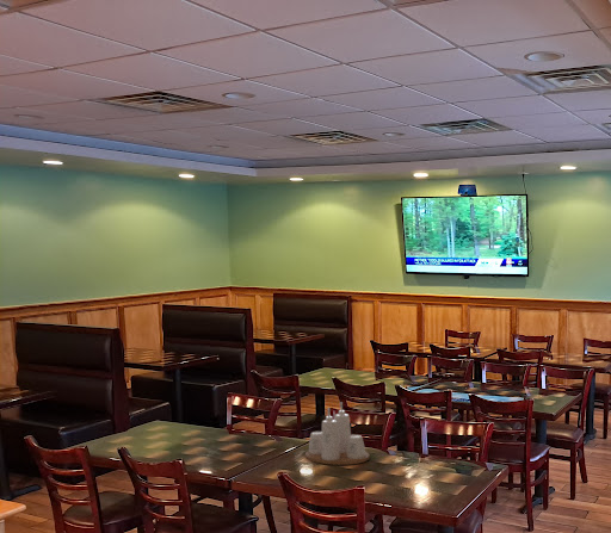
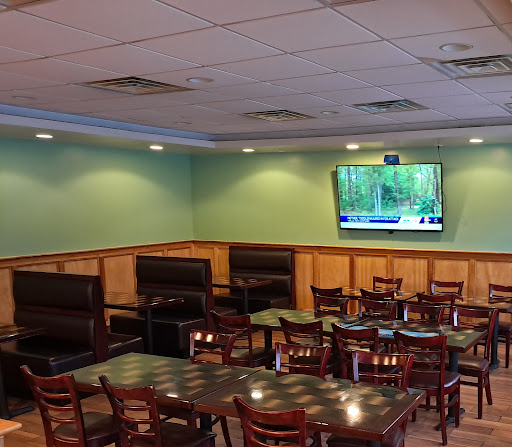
- condiment set (335, 430)
